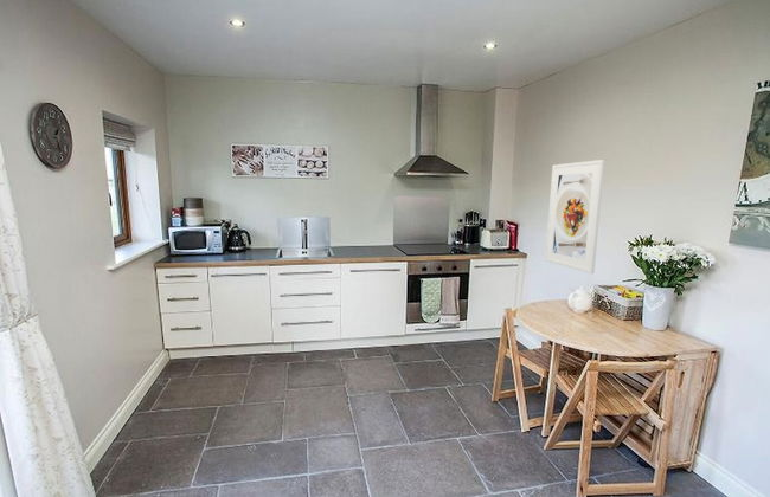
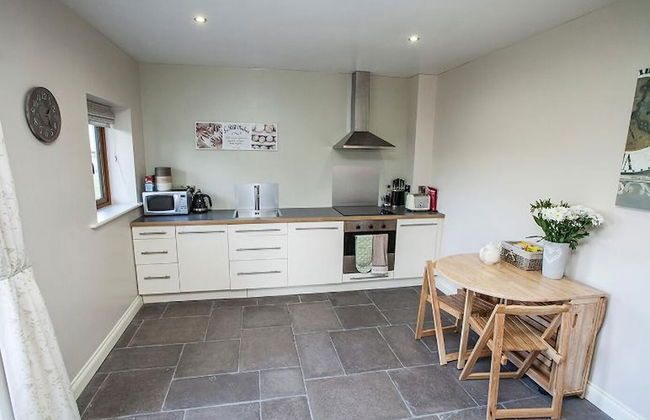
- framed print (571, 215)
